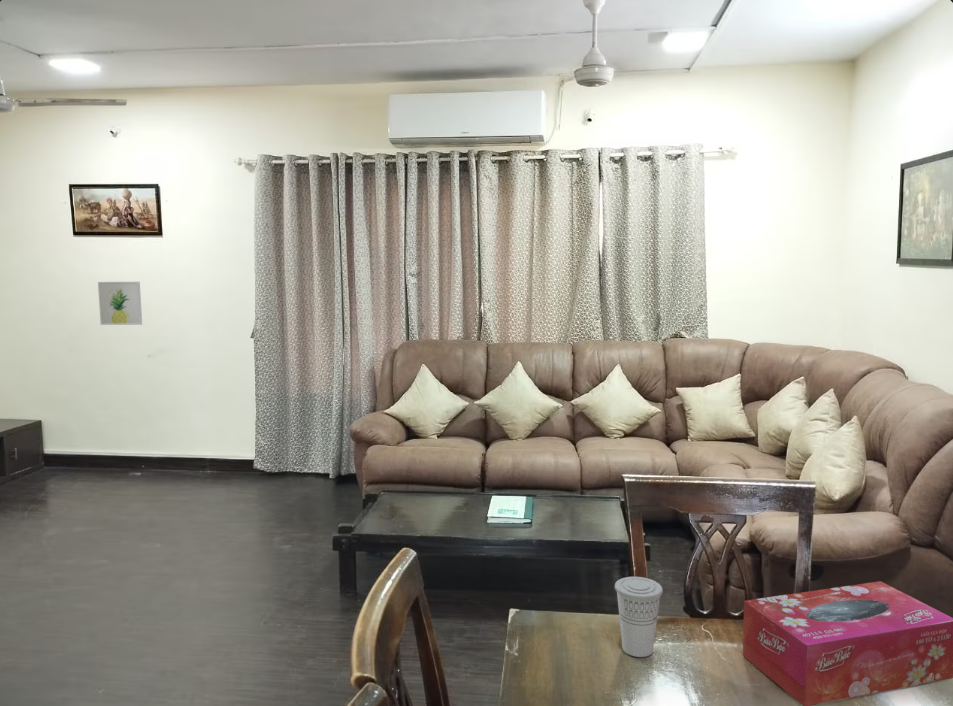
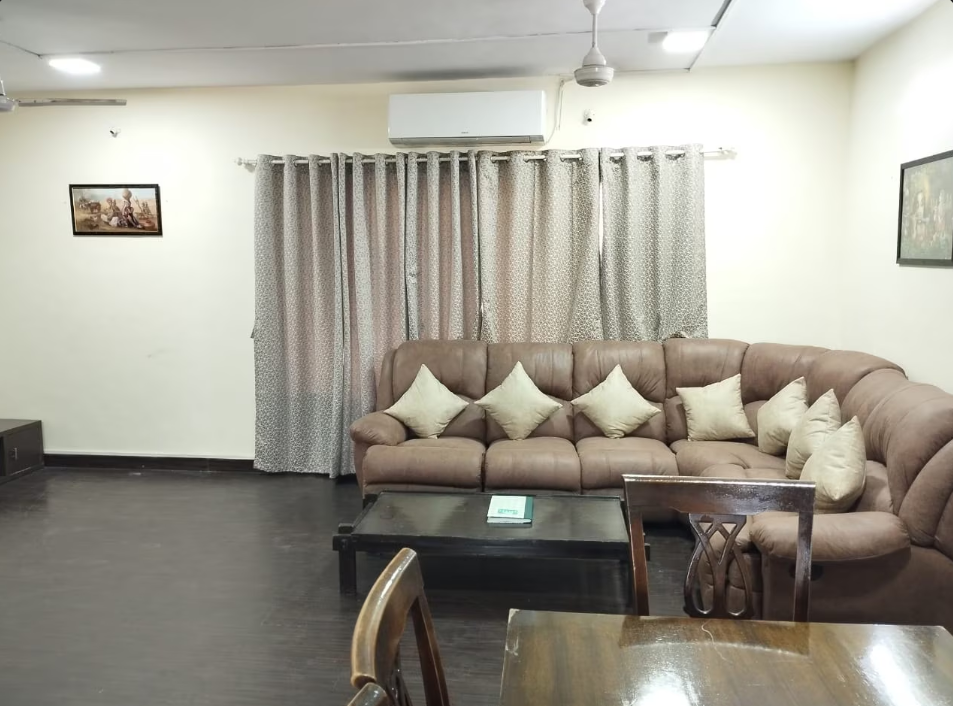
- cup (638, 617)
- wall art (120, 303)
- tissue box (845, 638)
